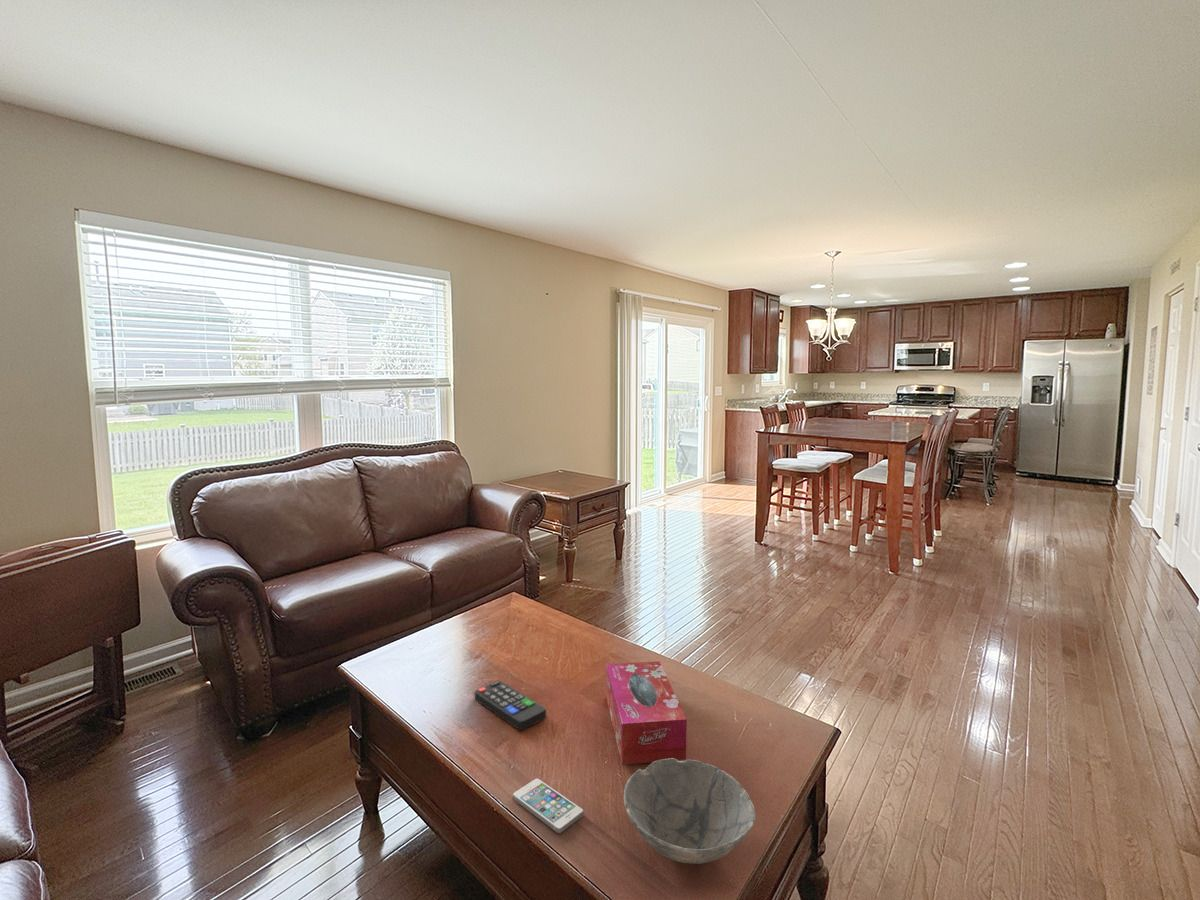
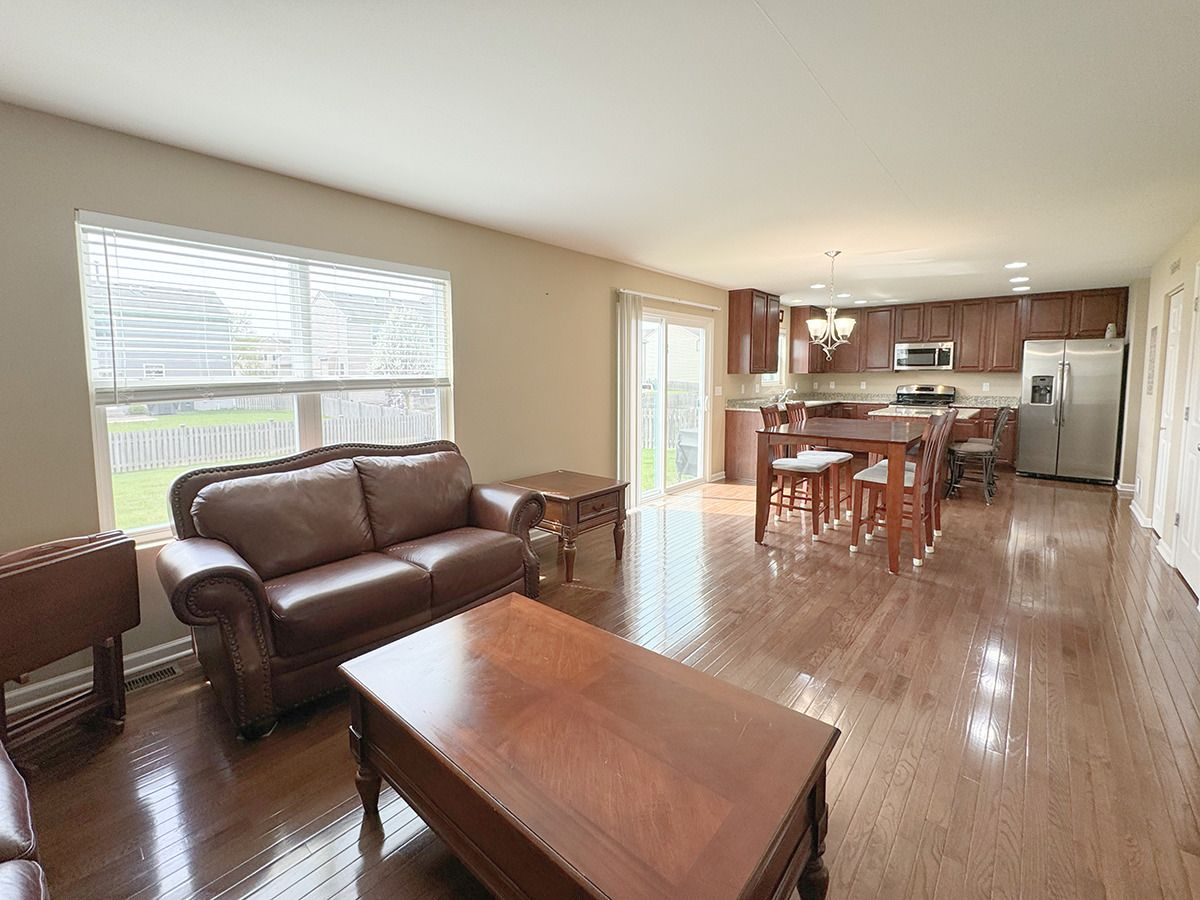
- smartphone (547, 804)
- bowl (686, 820)
- tissue box (642, 707)
- remote control (509, 703)
